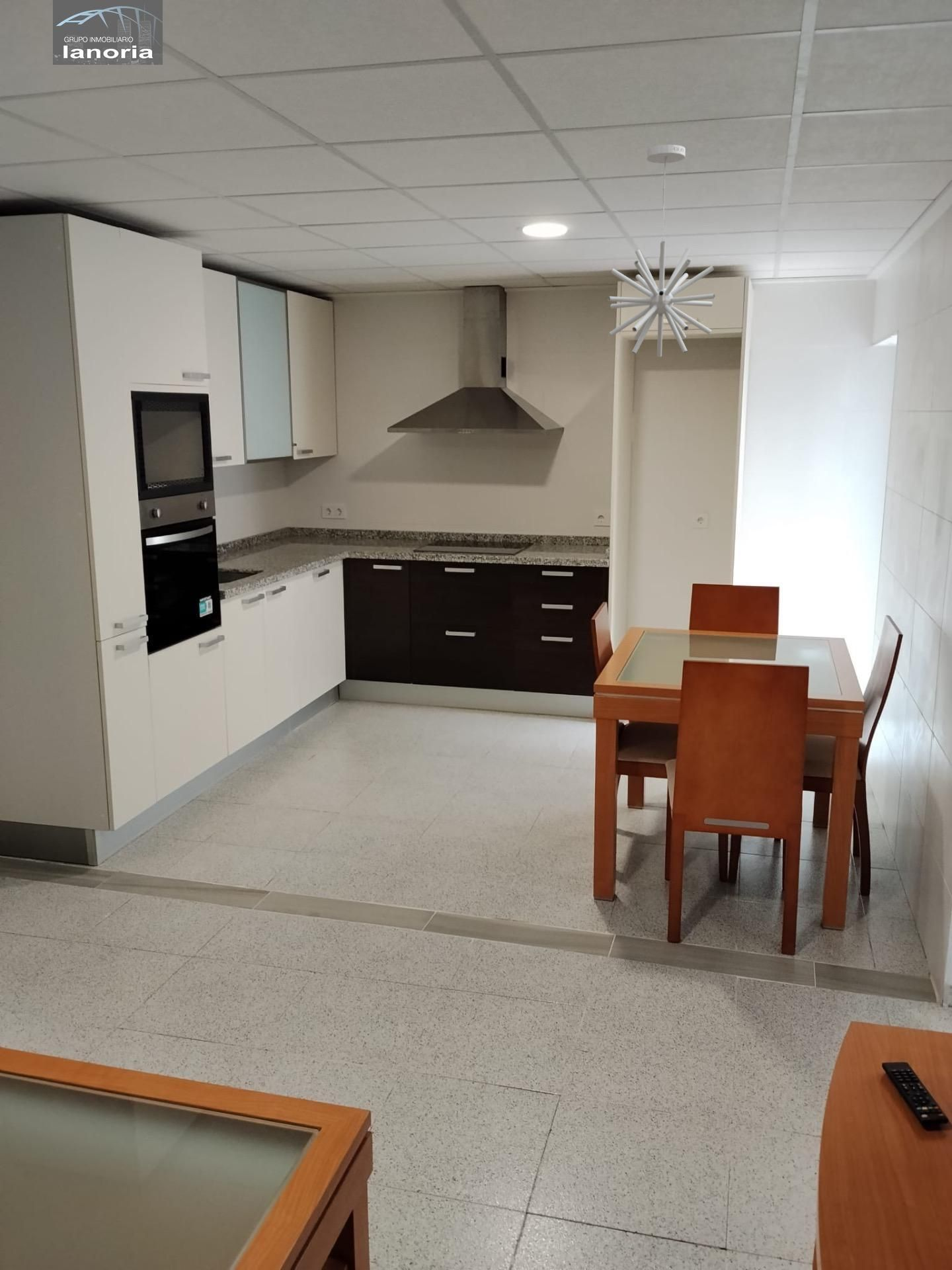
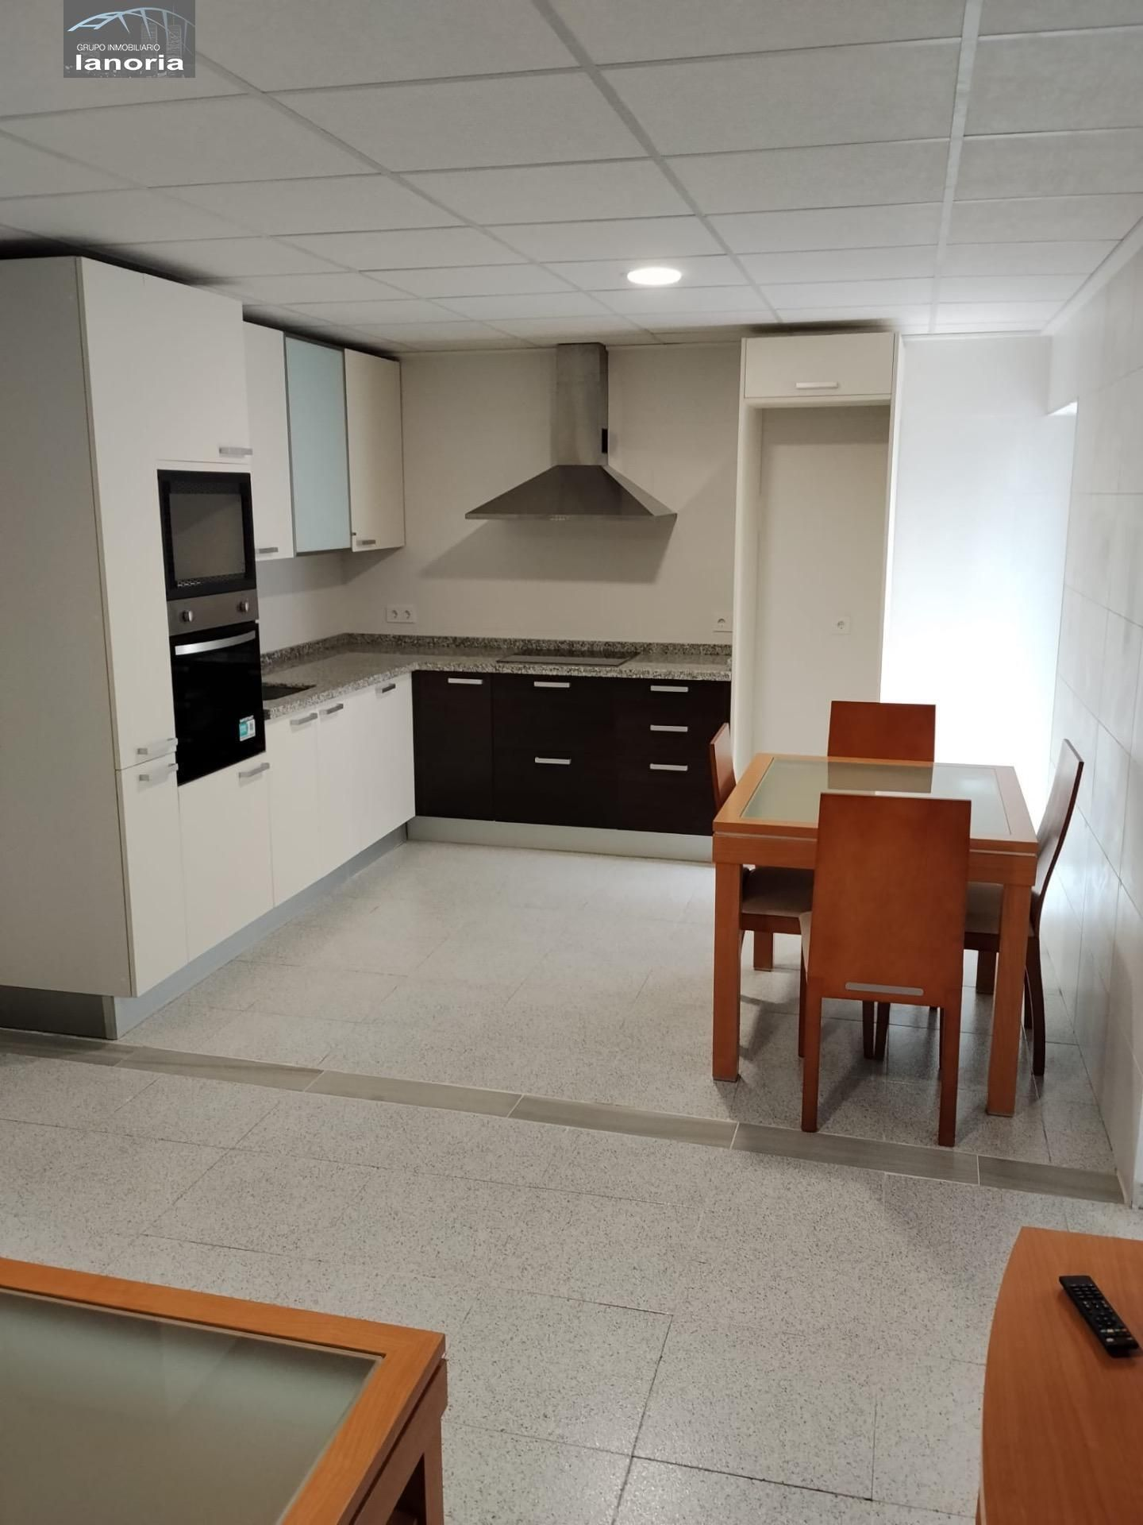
- pendant light (662, 254)
